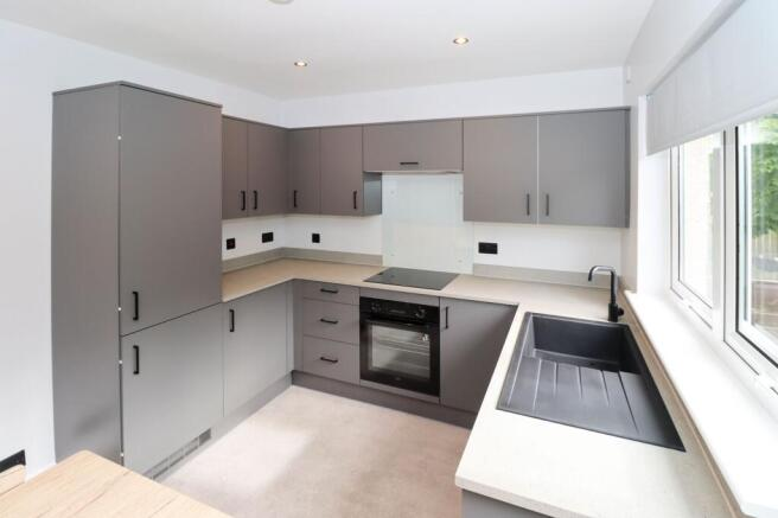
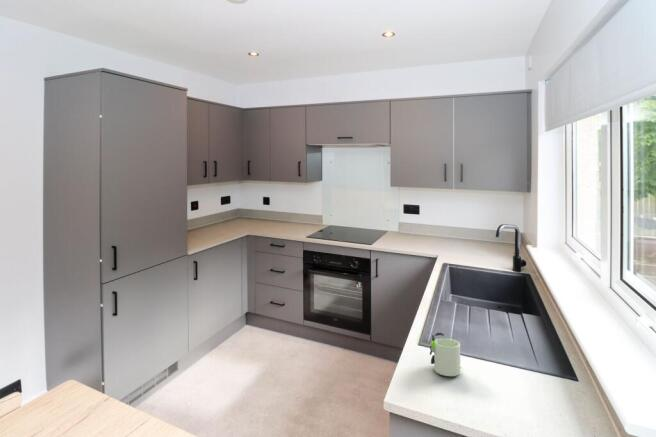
+ mug (447, 352)
